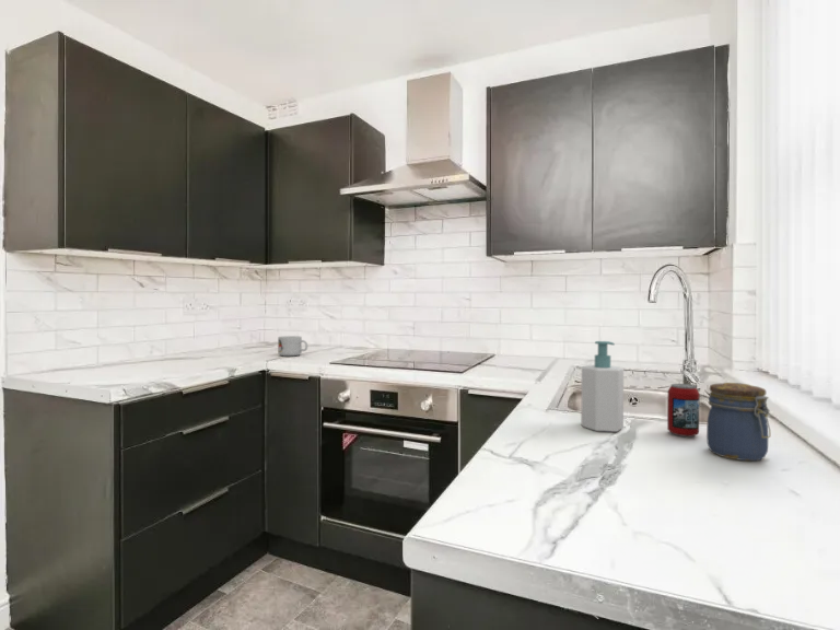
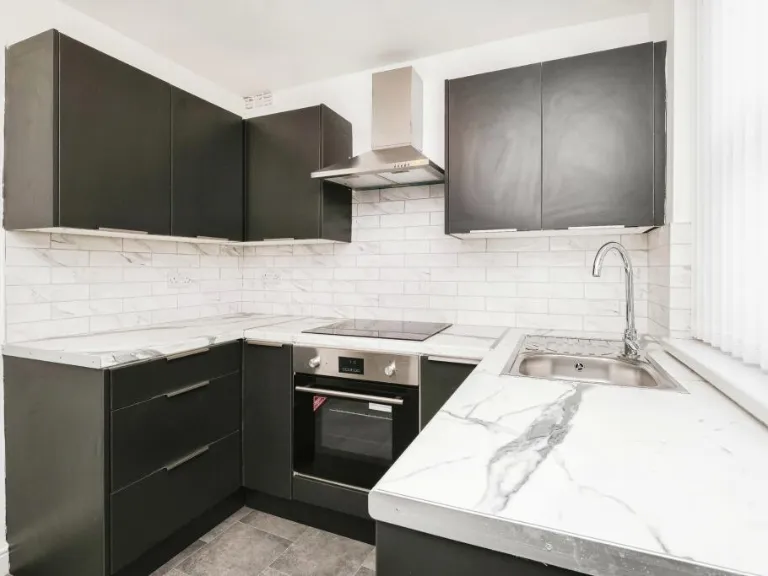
- beverage can (682, 409)
- soap bottle (602, 384)
- mug (293, 346)
- jar (738, 420)
